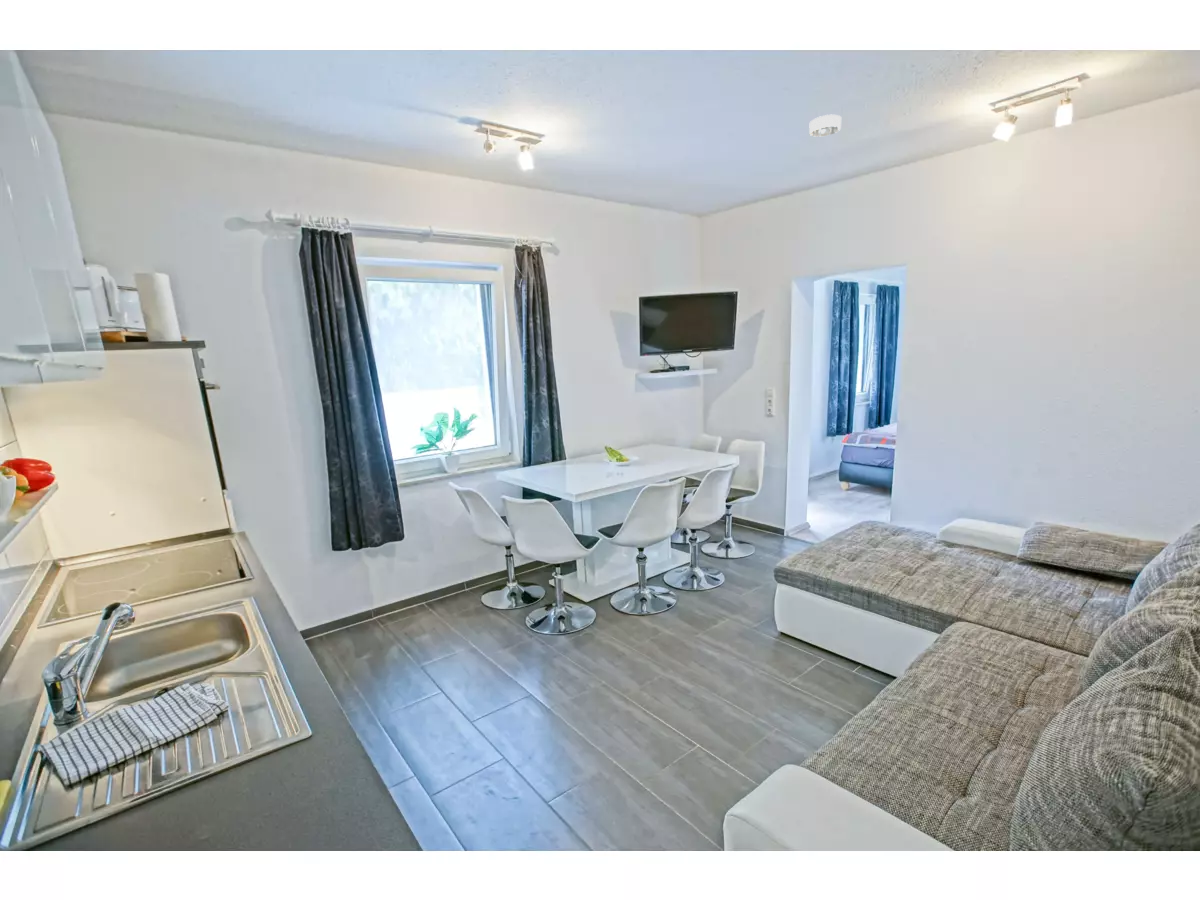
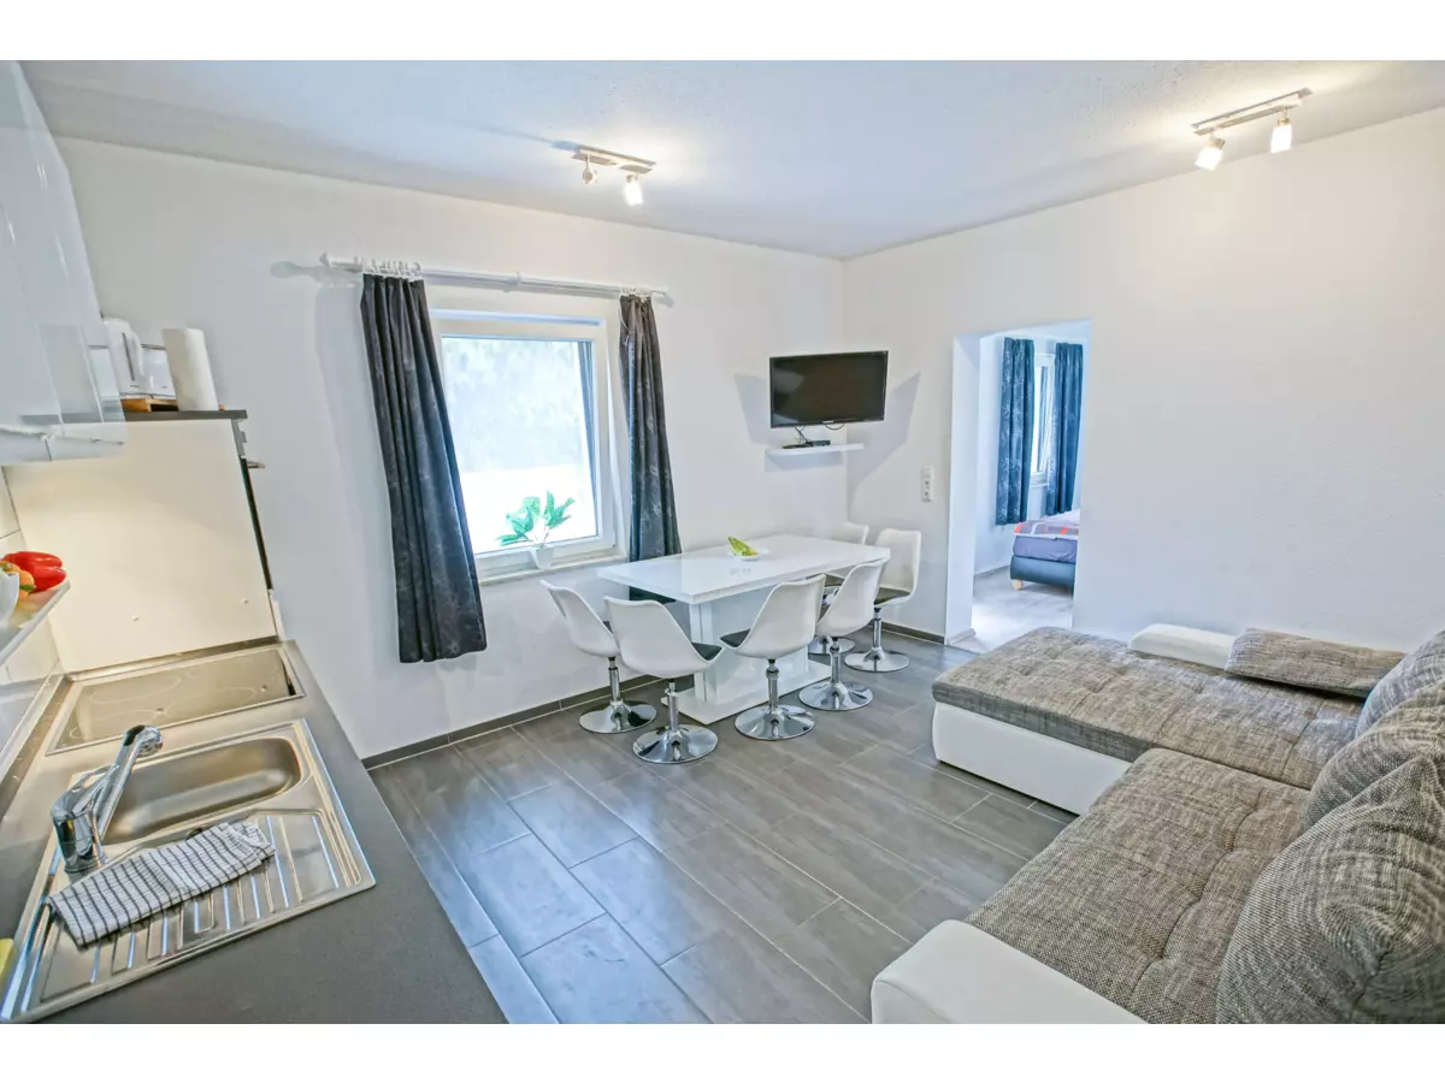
- smoke detector (825, 125)
